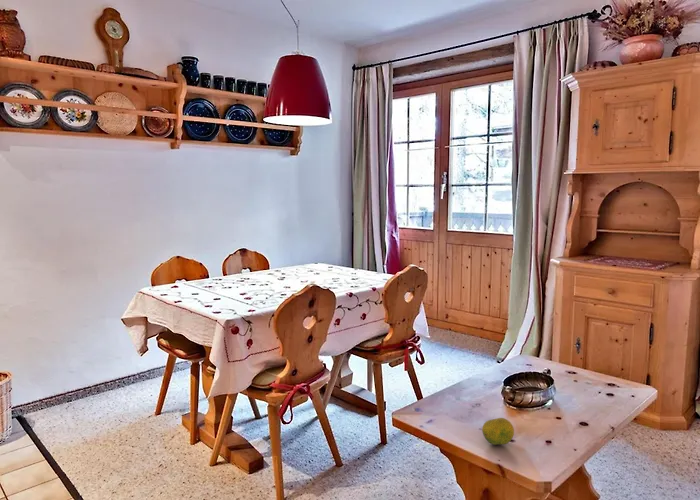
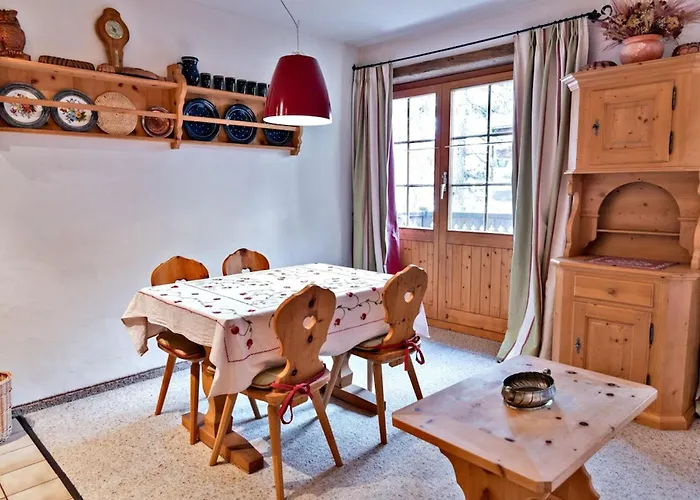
- fruit (498, 430)
